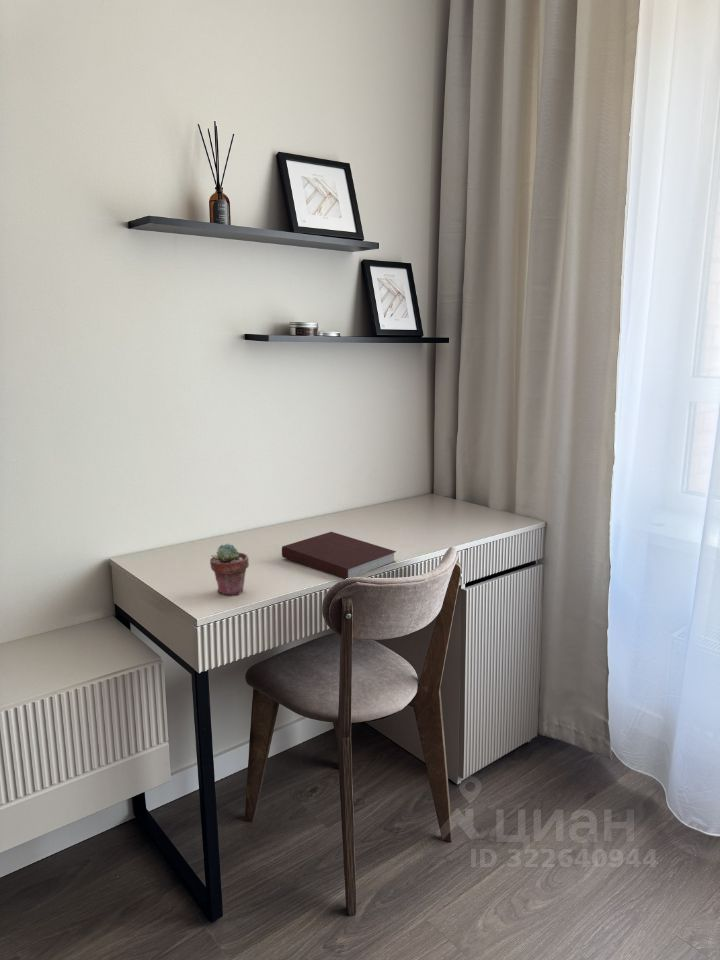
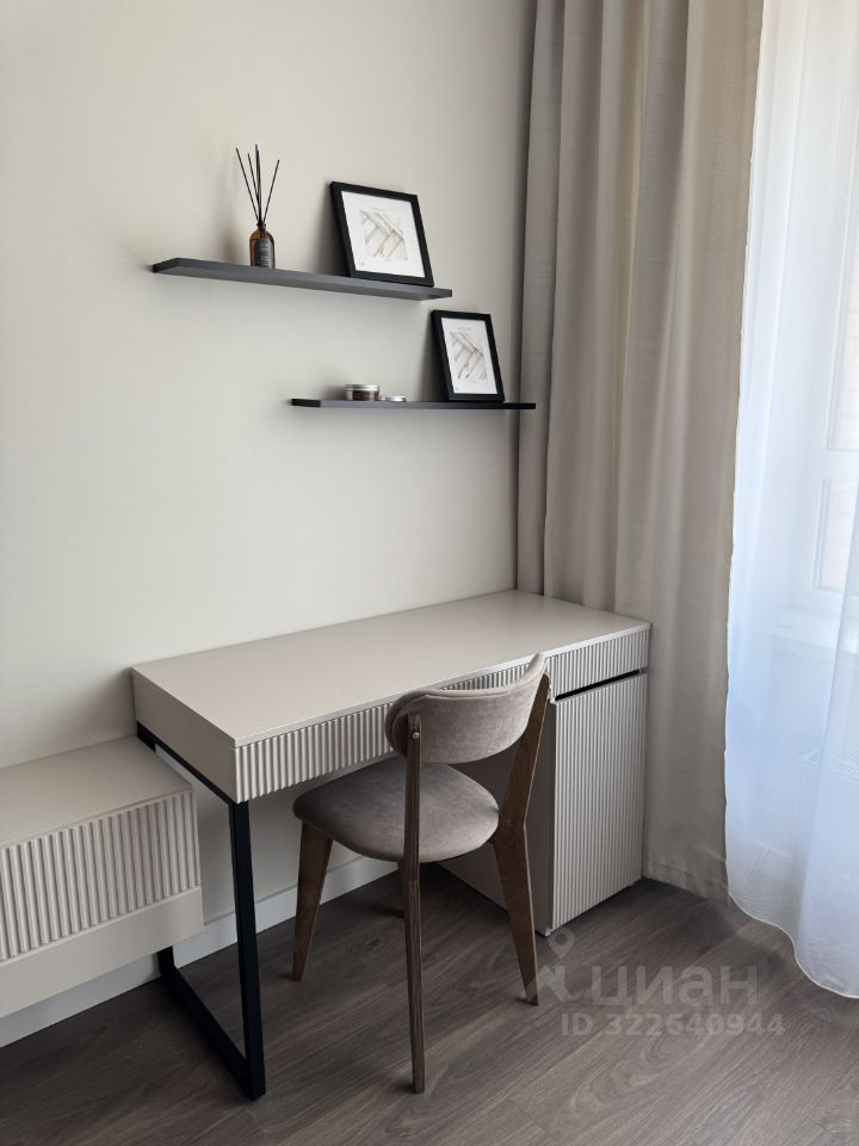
- potted succulent (229, 567)
- notebook (338, 554)
